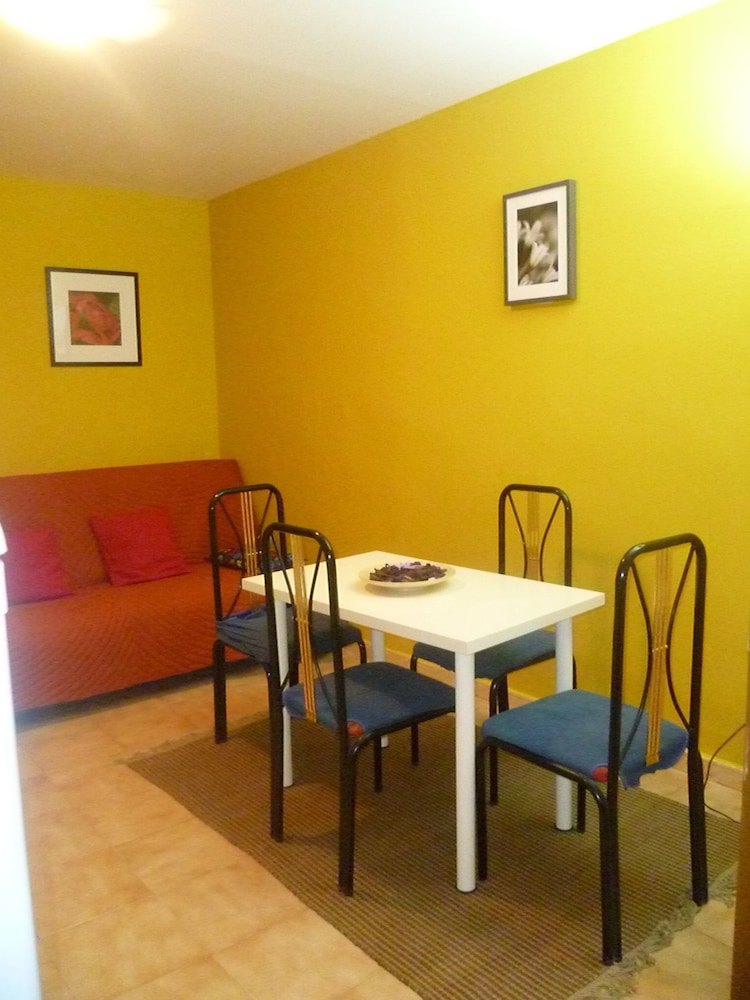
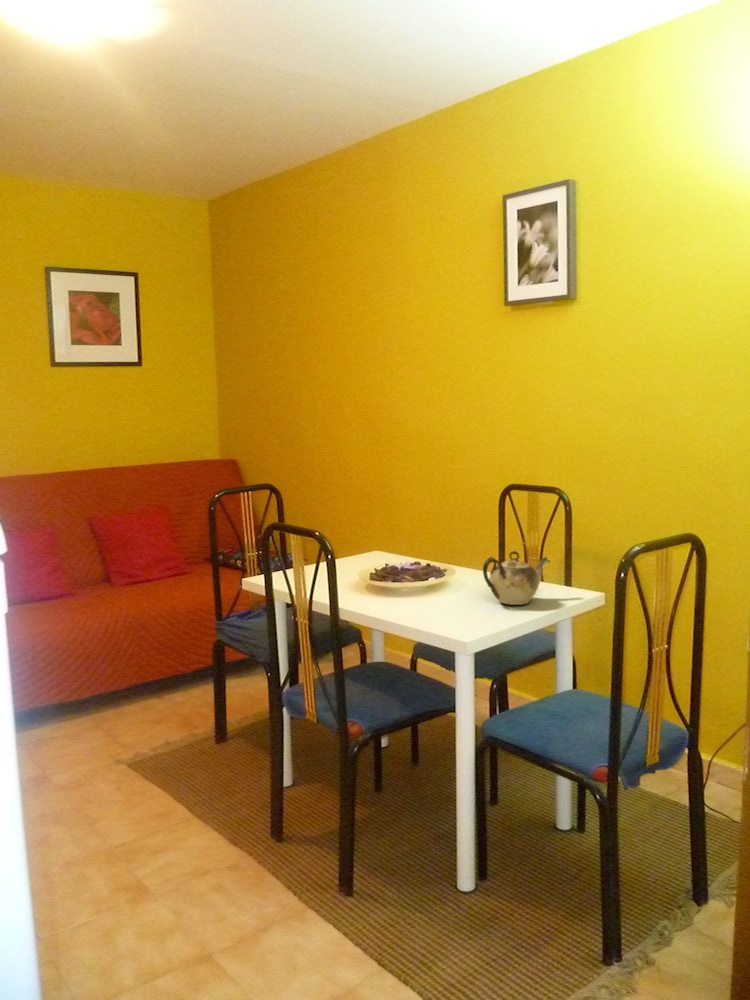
+ teapot (517, 576)
